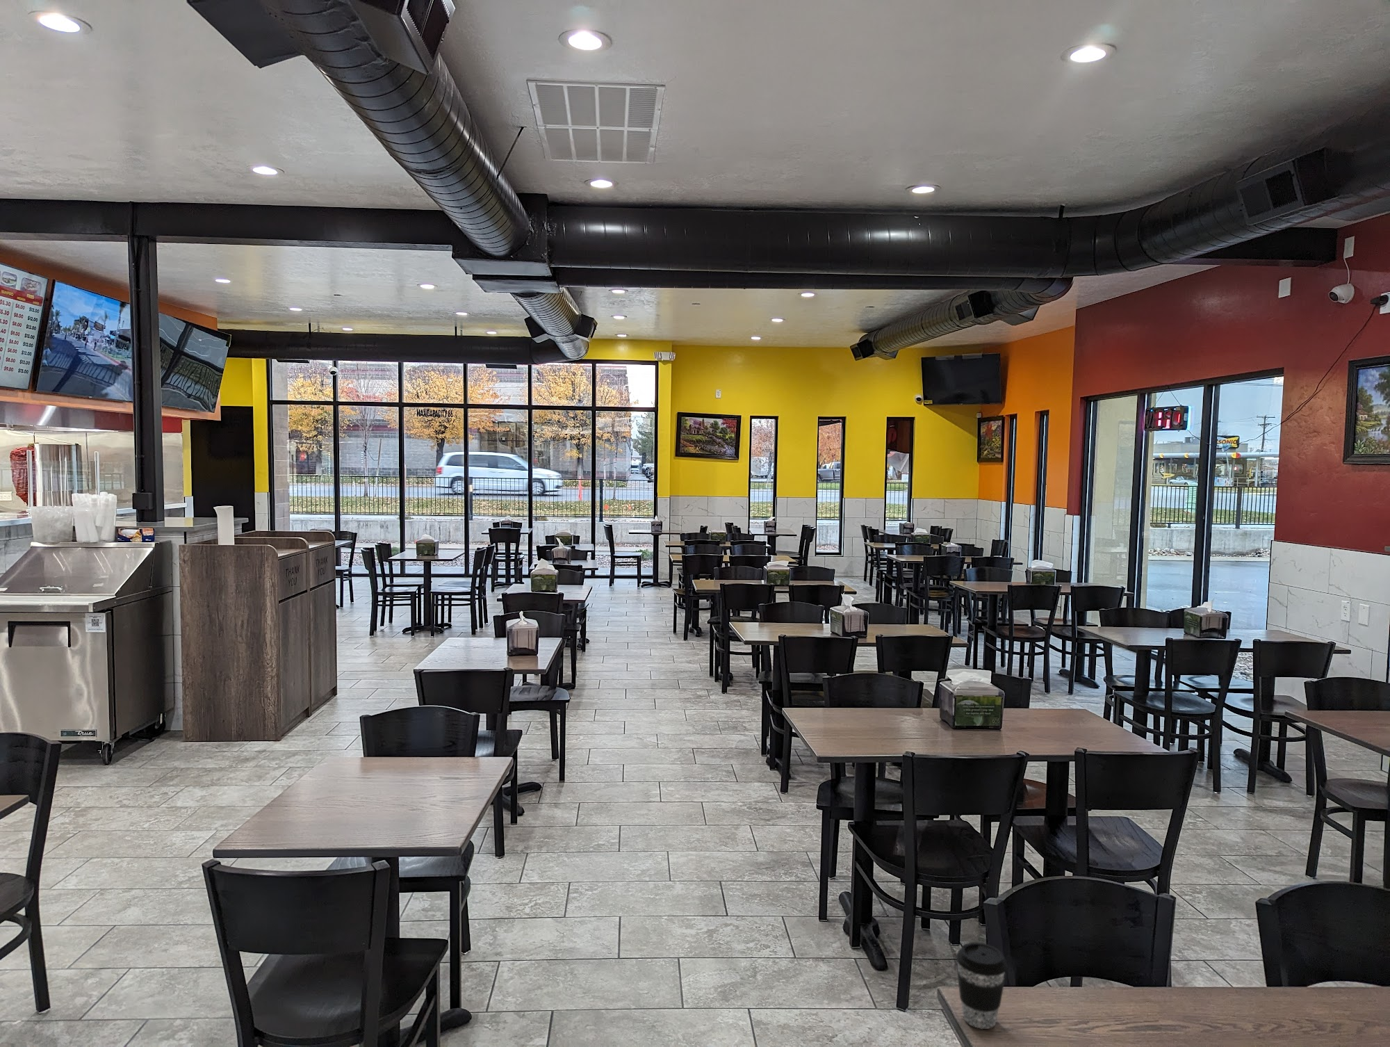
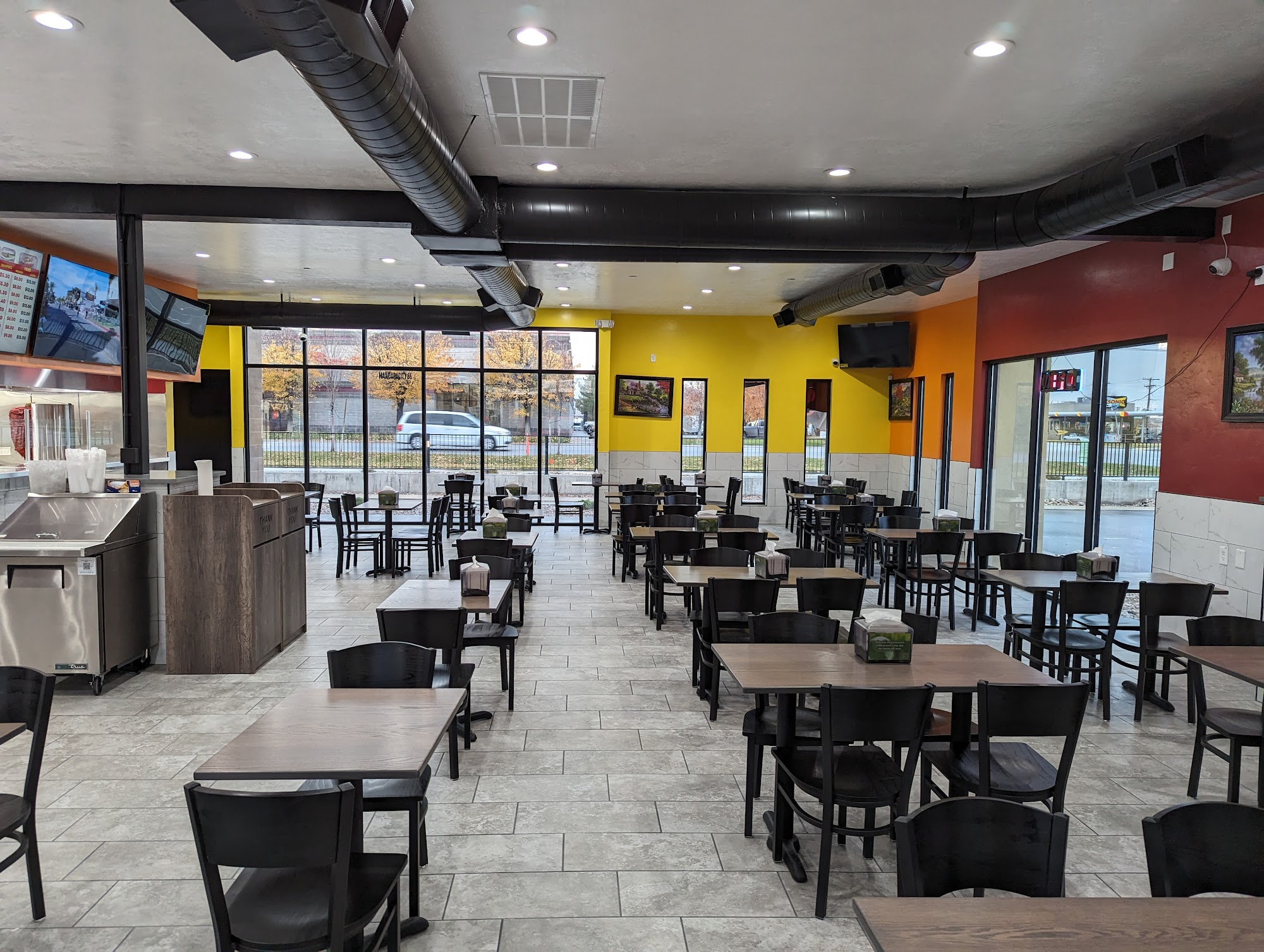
- coffee cup (981, 985)
